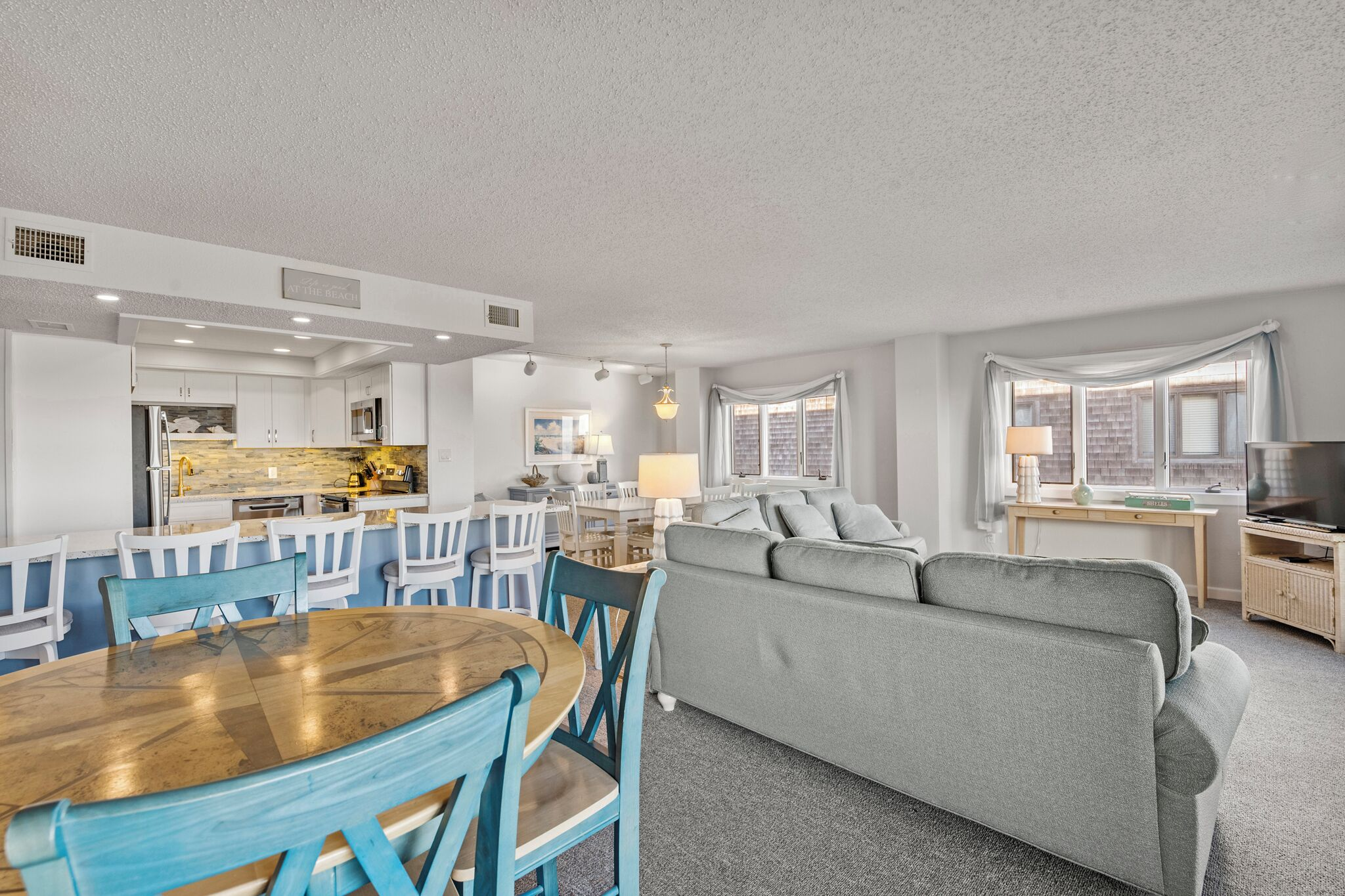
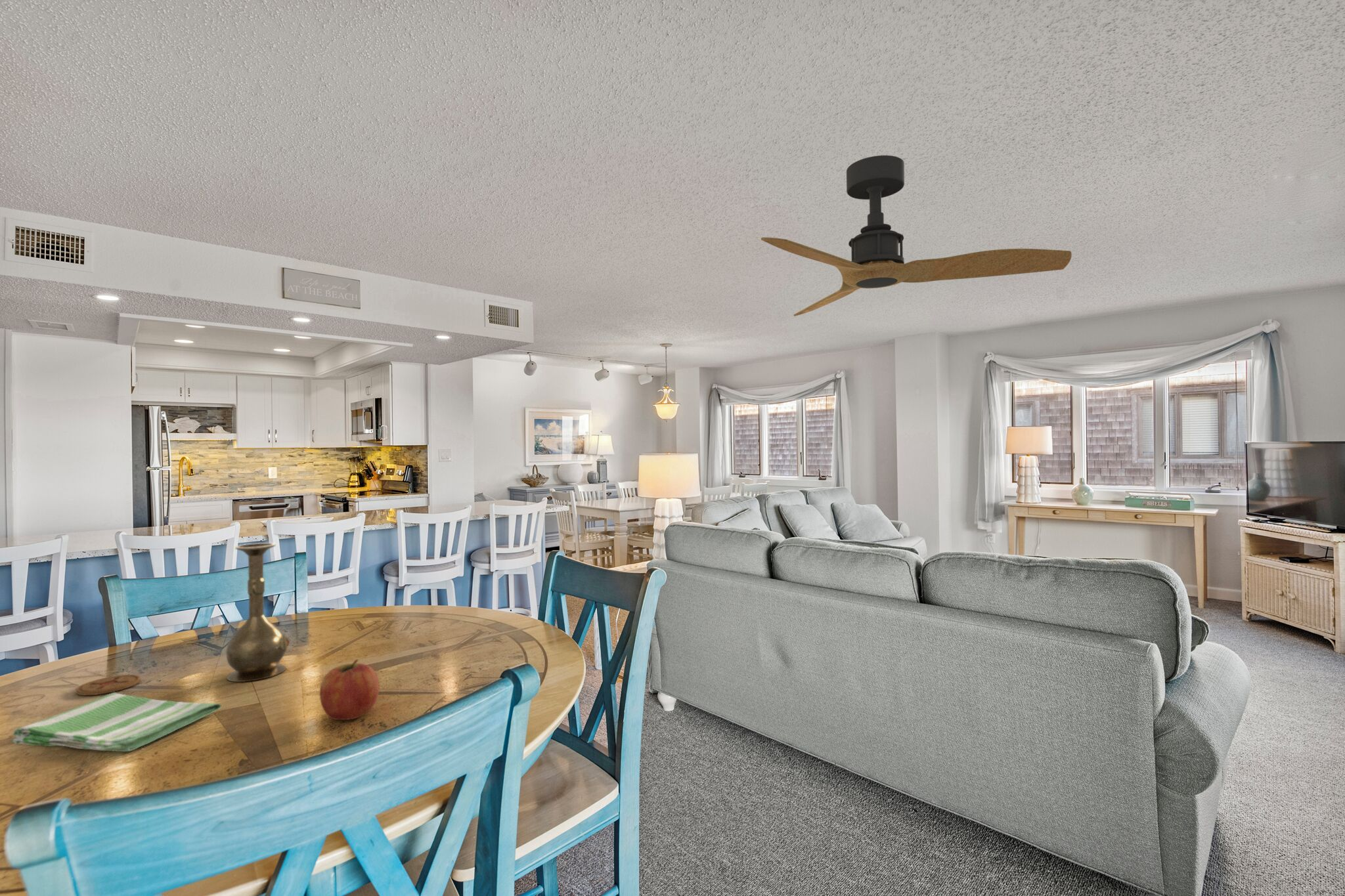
+ fruit (349, 687)
+ dish towel (120, 719)
+ coaster (108, 685)
+ ceiling fan (902, 234)
+ vase (256, 608)
